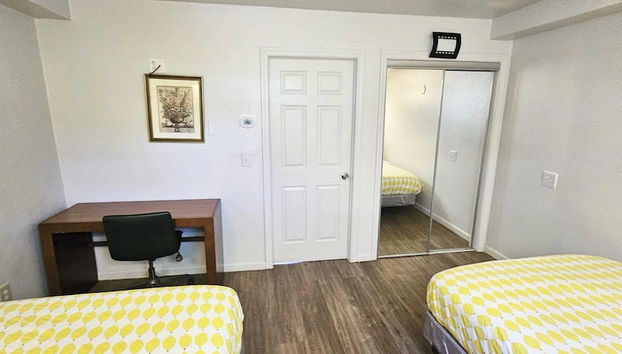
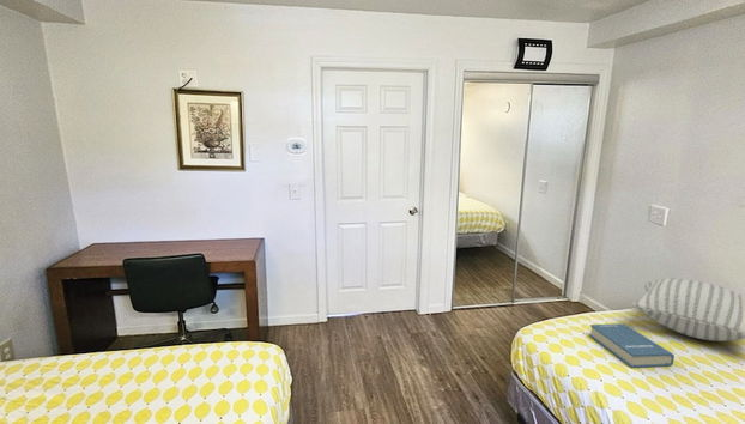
+ pillow (693, 307)
+ hardback book (629, 344)
